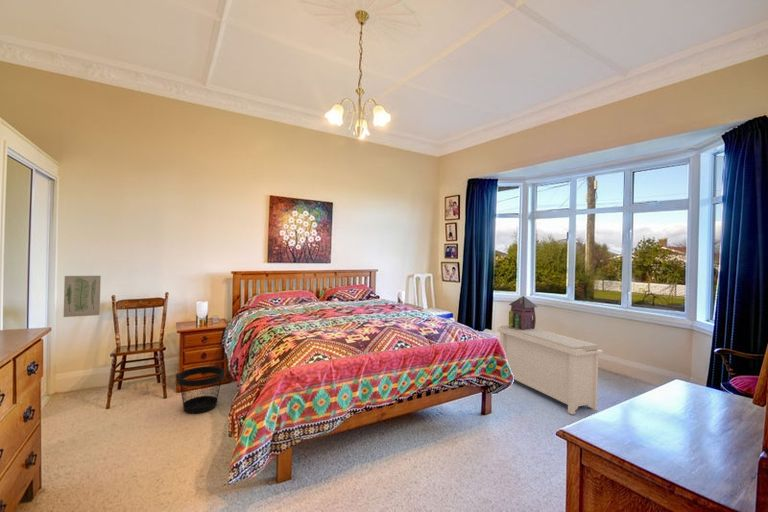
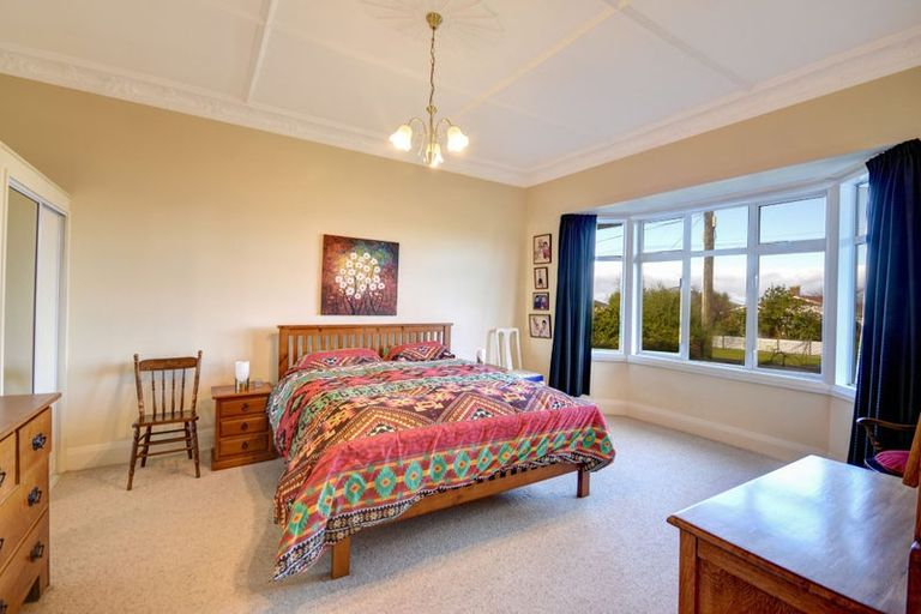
- wastebasket (201, 390)
- wall art (82, 295)
- bench (543, 363)
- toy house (523, 311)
